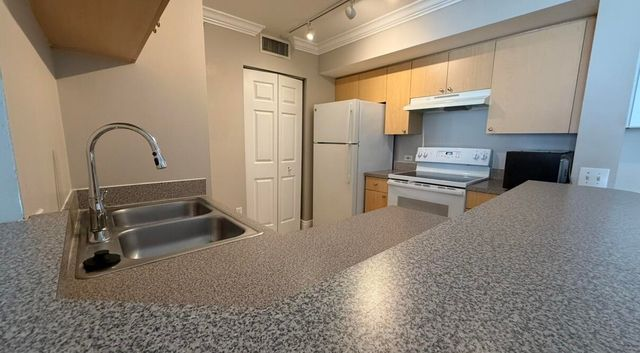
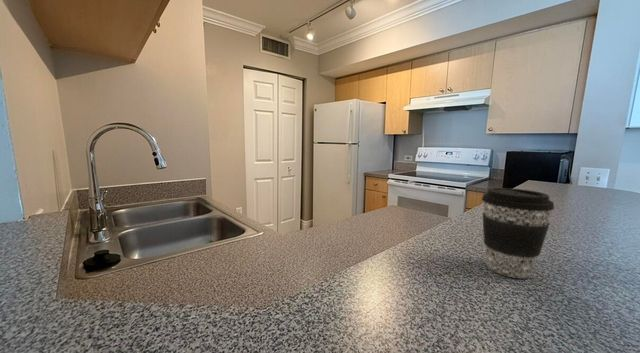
+ coffee cup (512, 231)
